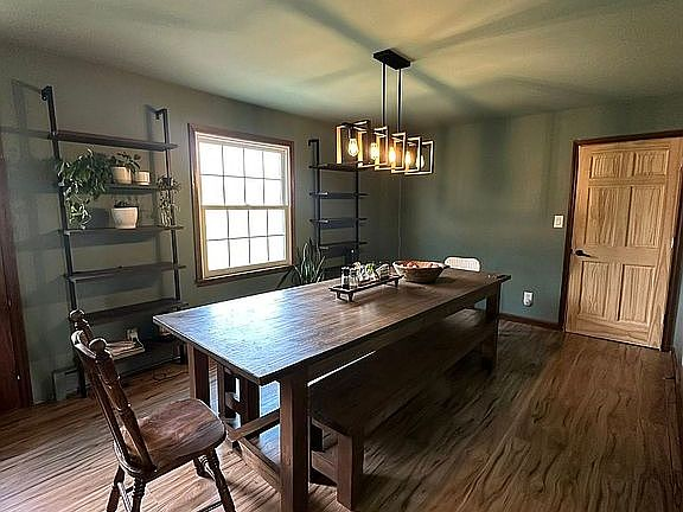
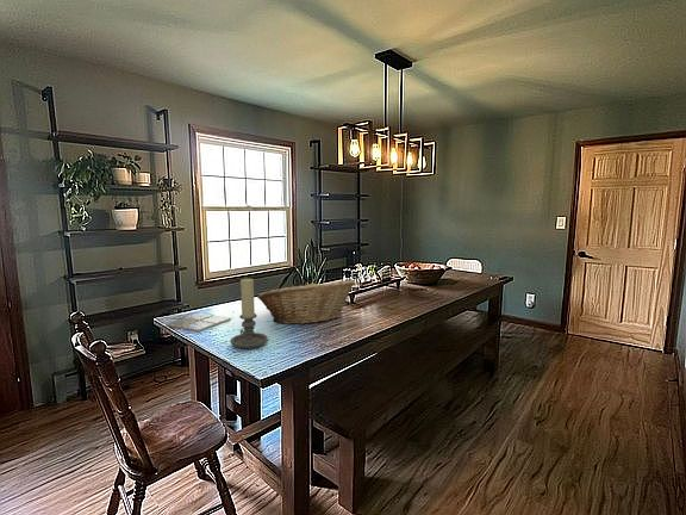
+ fruit basket (307, 297)
+ candle holder (247, 310)
+ drink coaster (199, 321)
